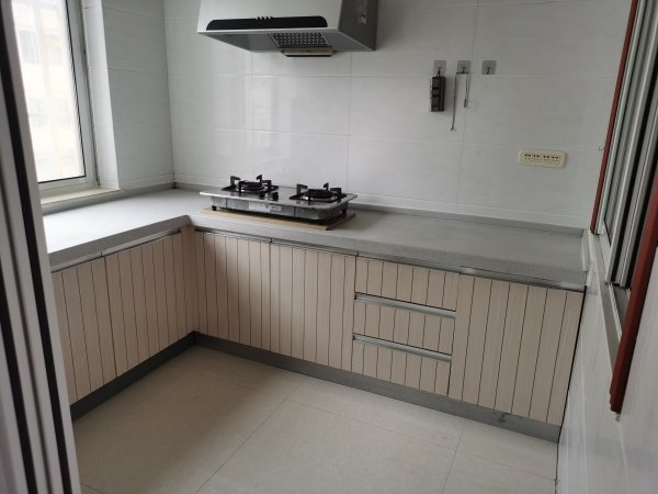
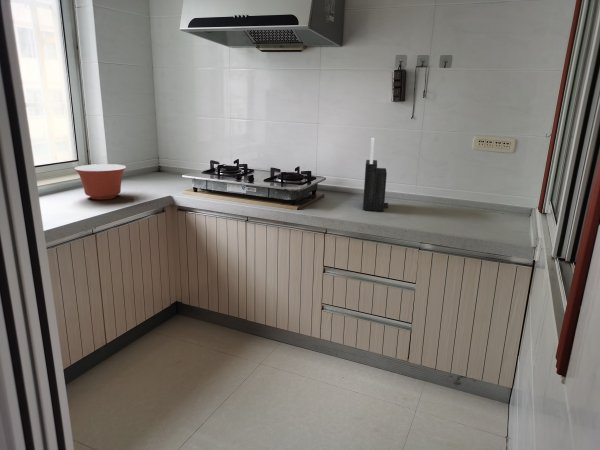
+ knife block (377, 173)
+ mixing bowl (102, 182)
